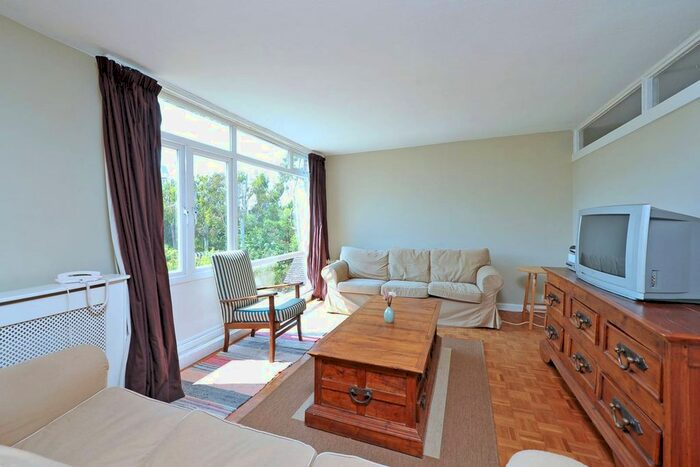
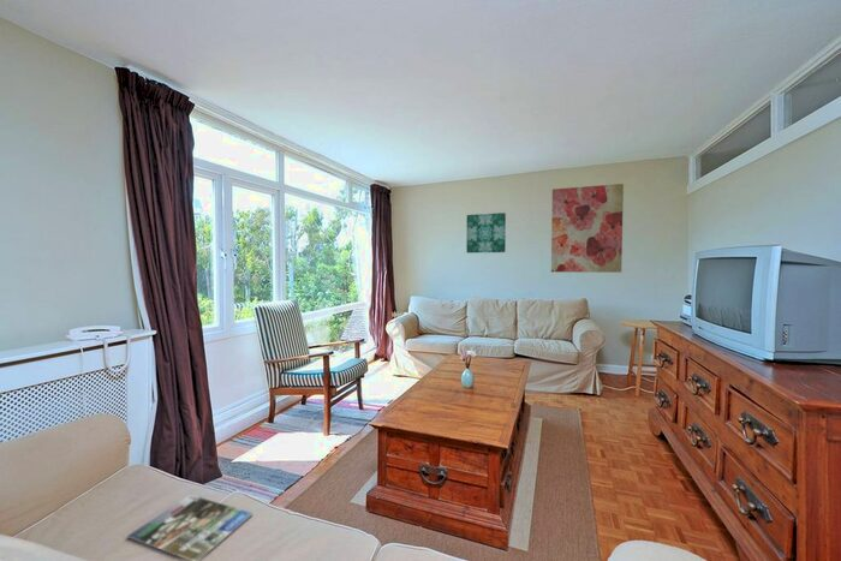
+ wall art (585, 229)
+ magazine (192, 524)
+ wall art (485, 233)
